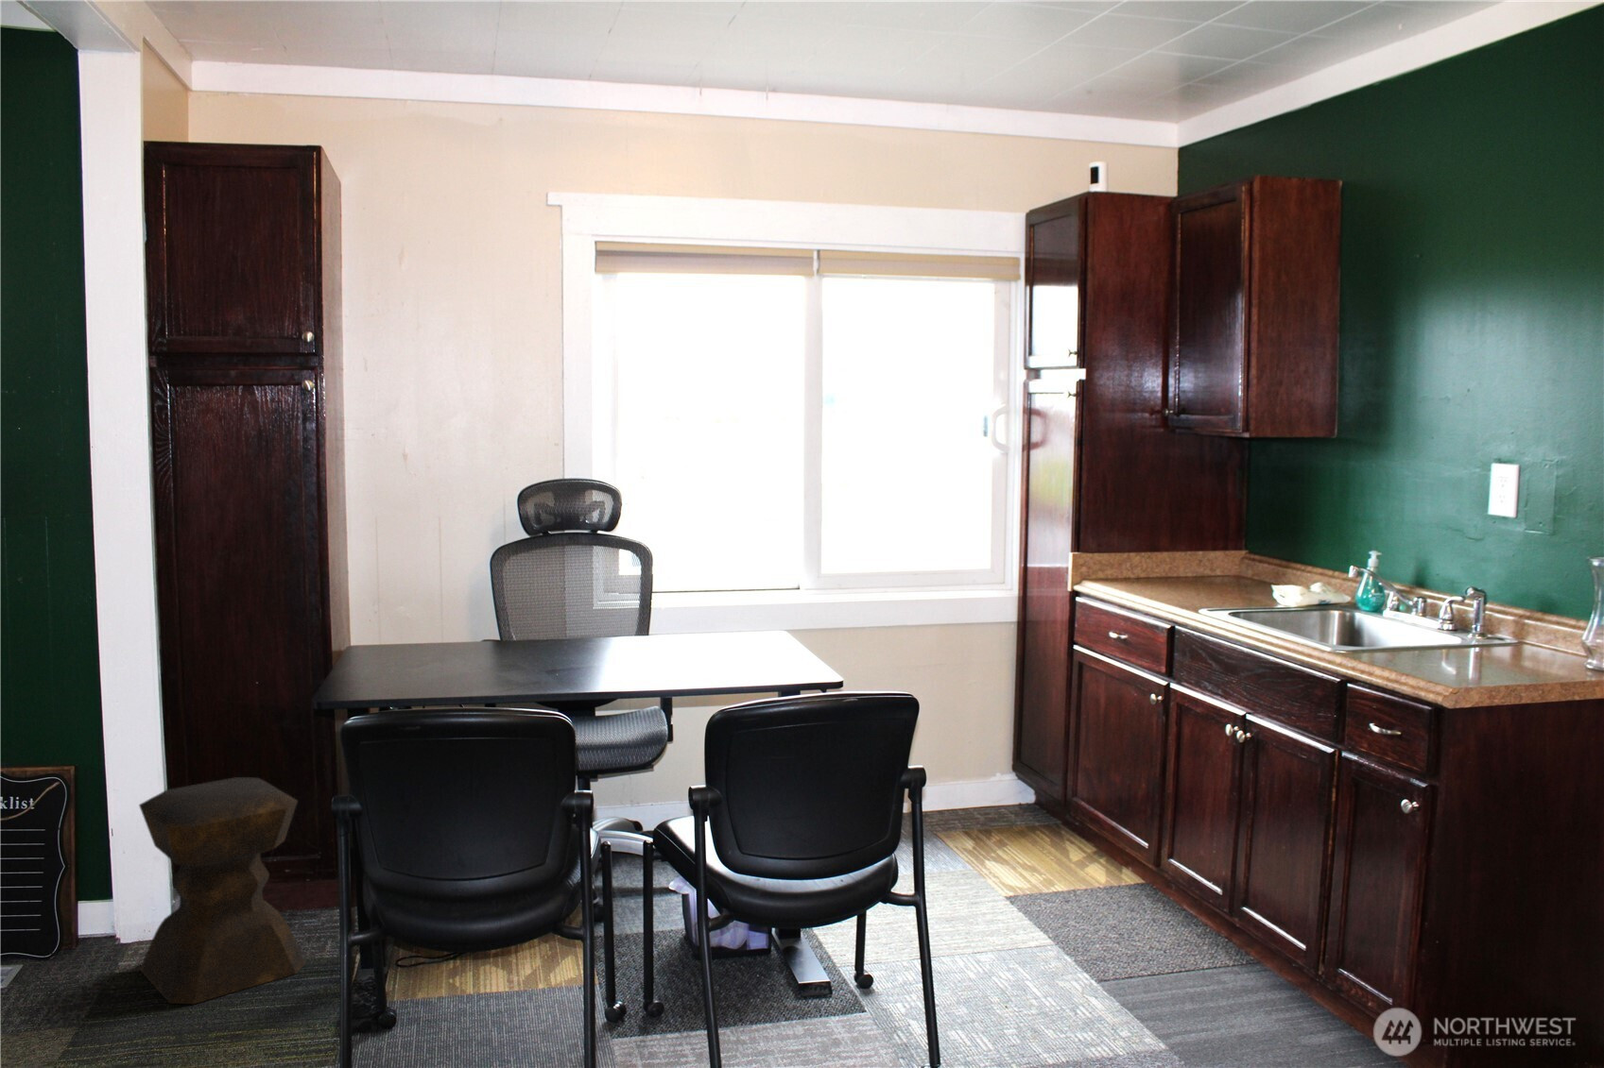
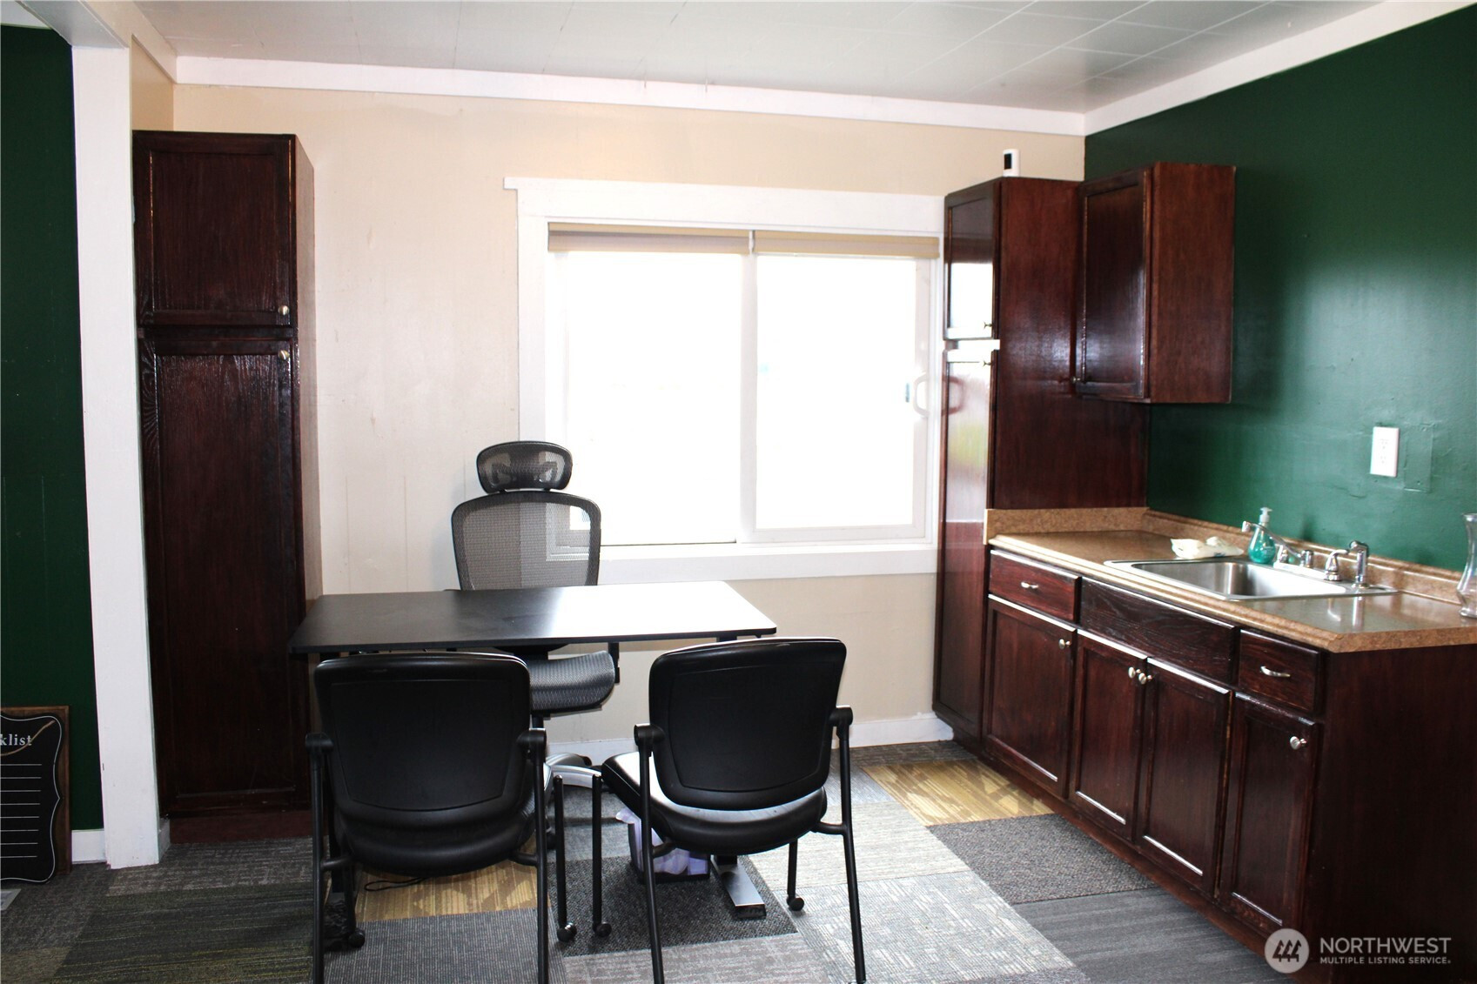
- stool (221, 881)
